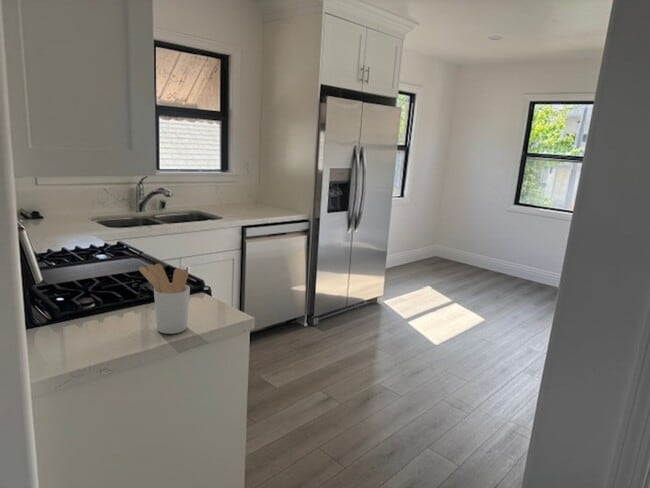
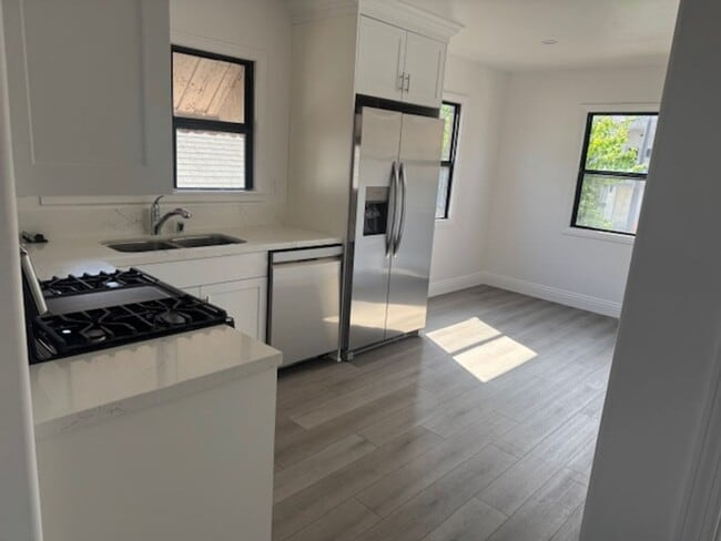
- utensil holder (165, 296)
